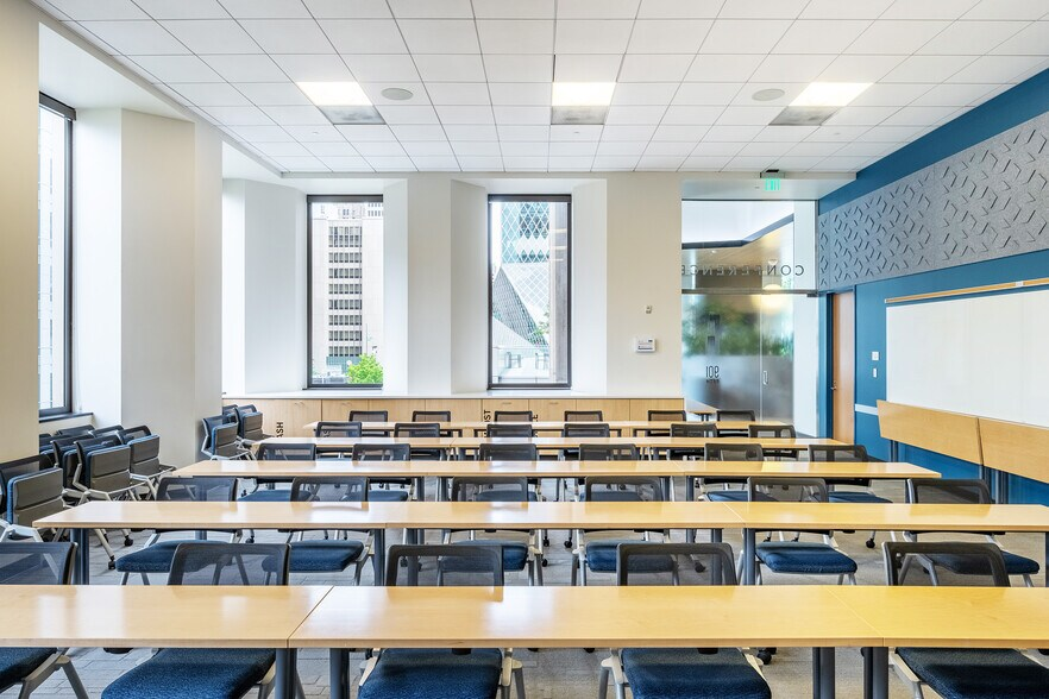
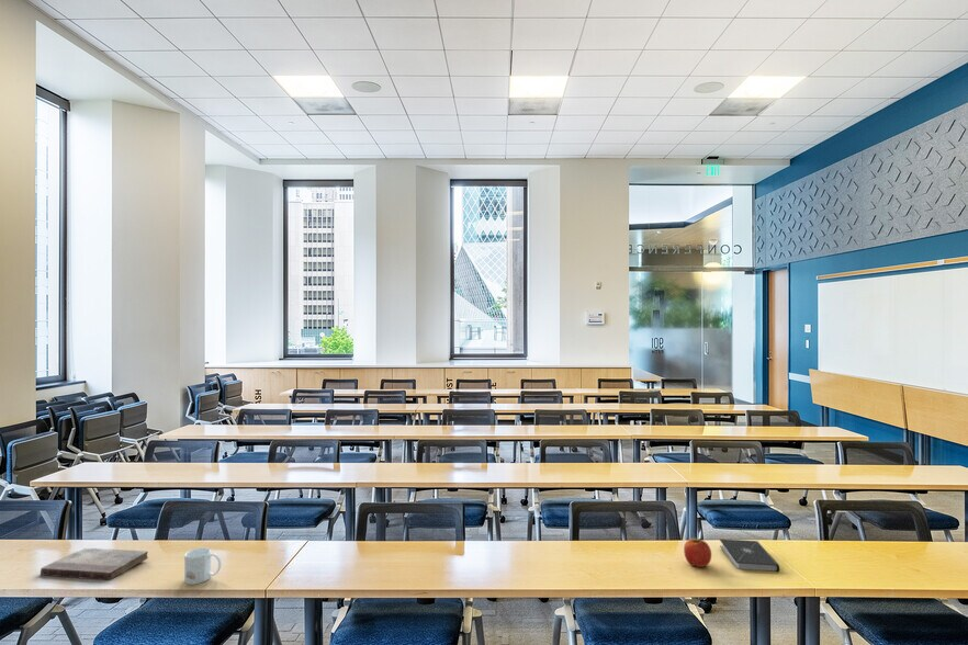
+ book (747, 554)
+ mug (203, 565)
+ apple (697, 551)
+ book (95, 563)
